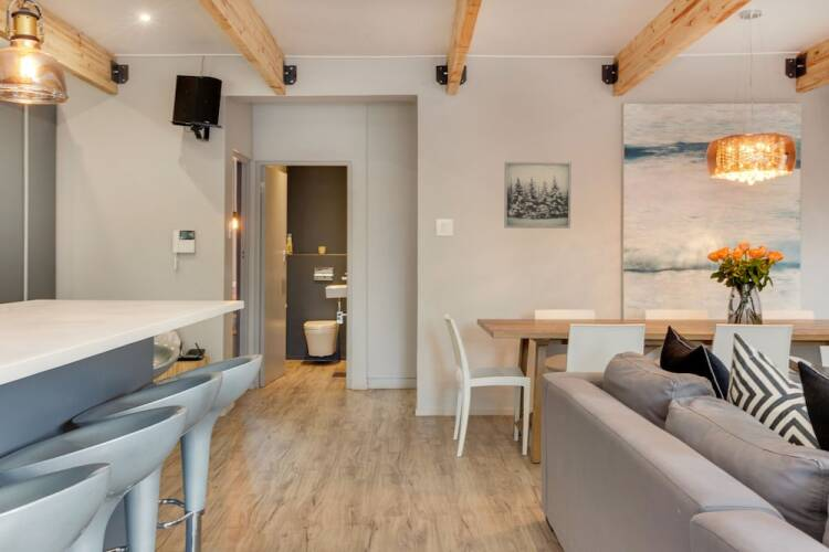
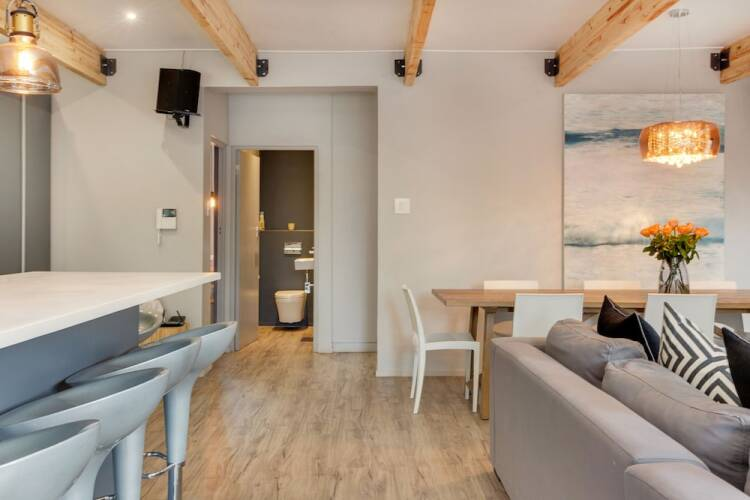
- wall art (537, 194)
